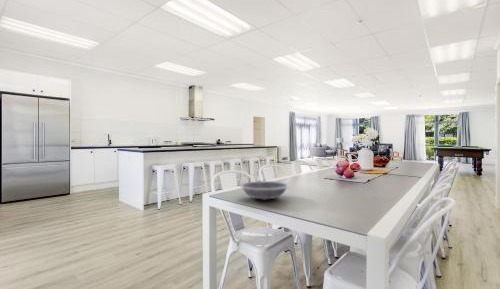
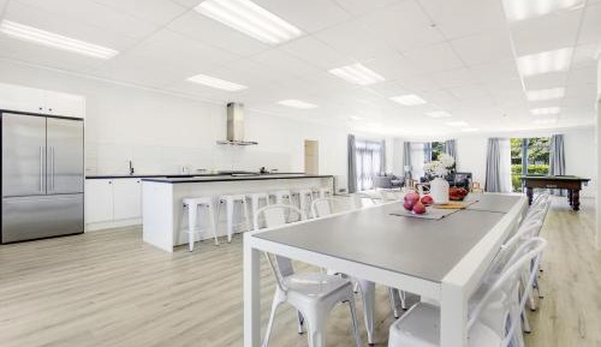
- bowl (264, 191)
